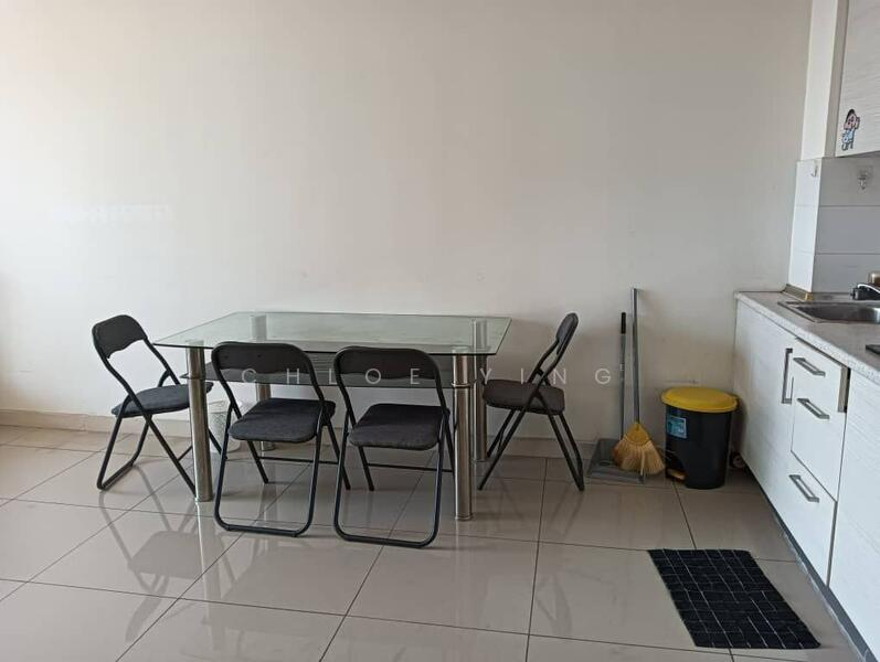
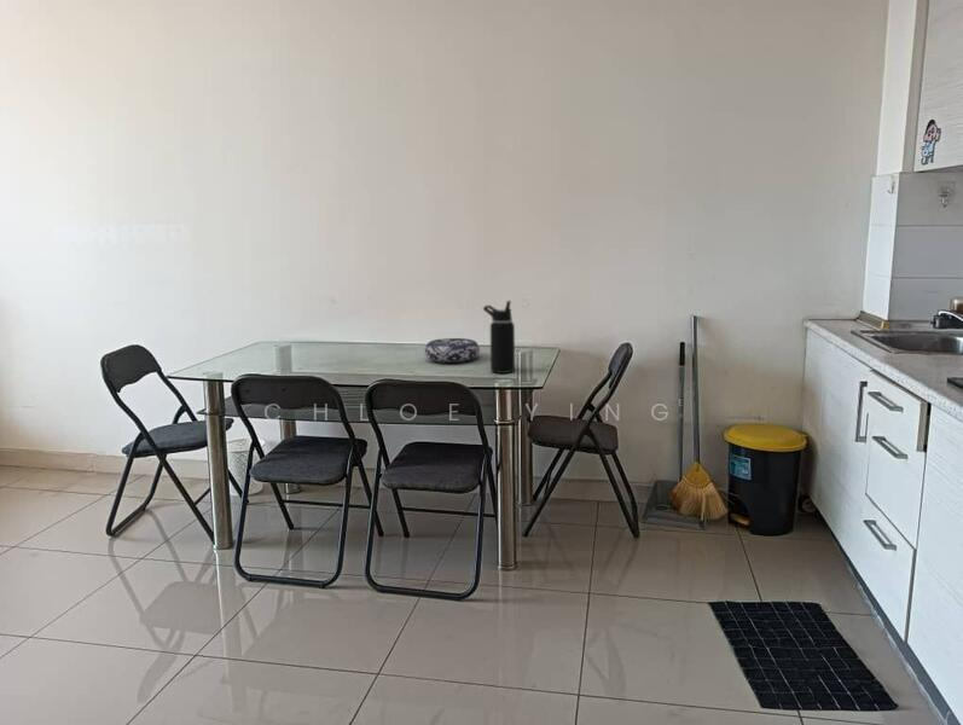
+ decorative bowl (452, 349)
+ water bottle (499, 336)
